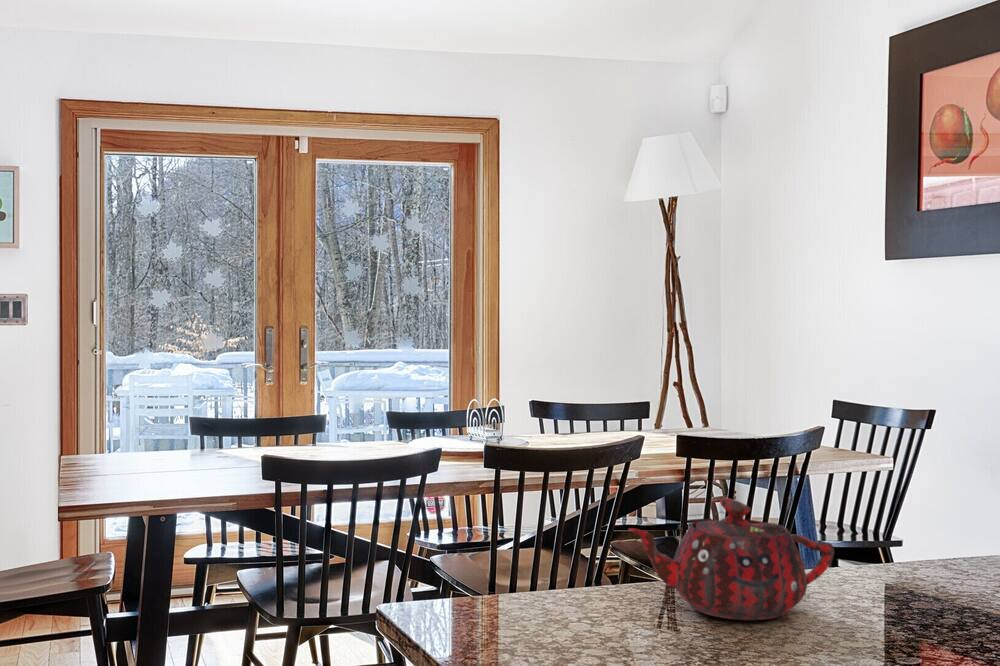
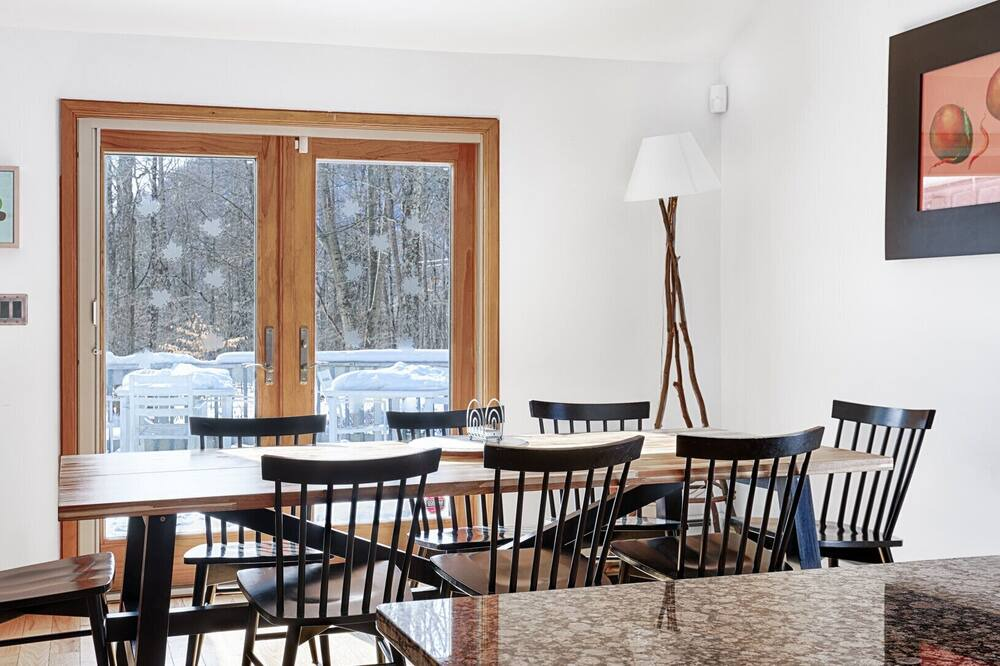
- teapot (731, 554)
